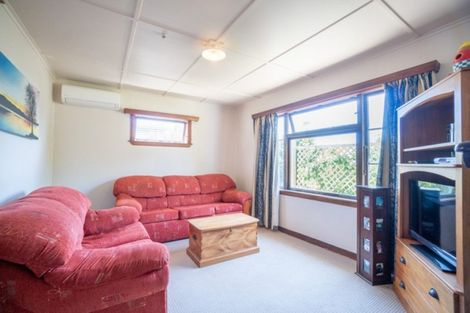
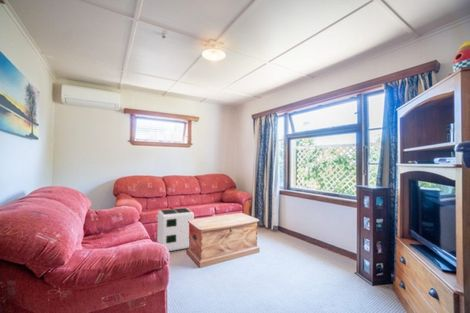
+ air purifier (175, 228)
